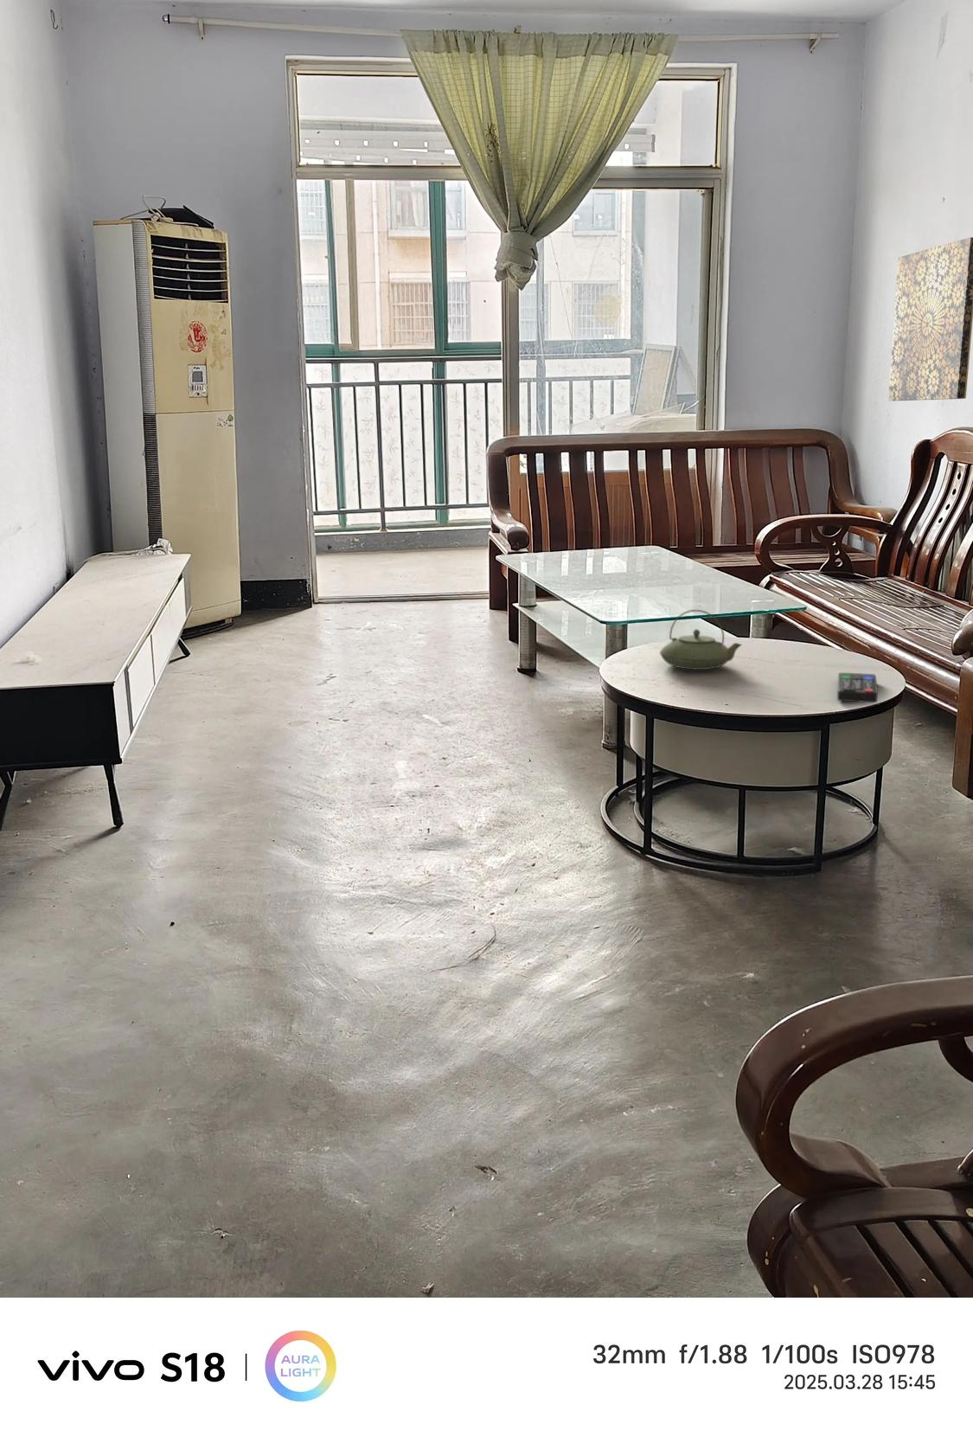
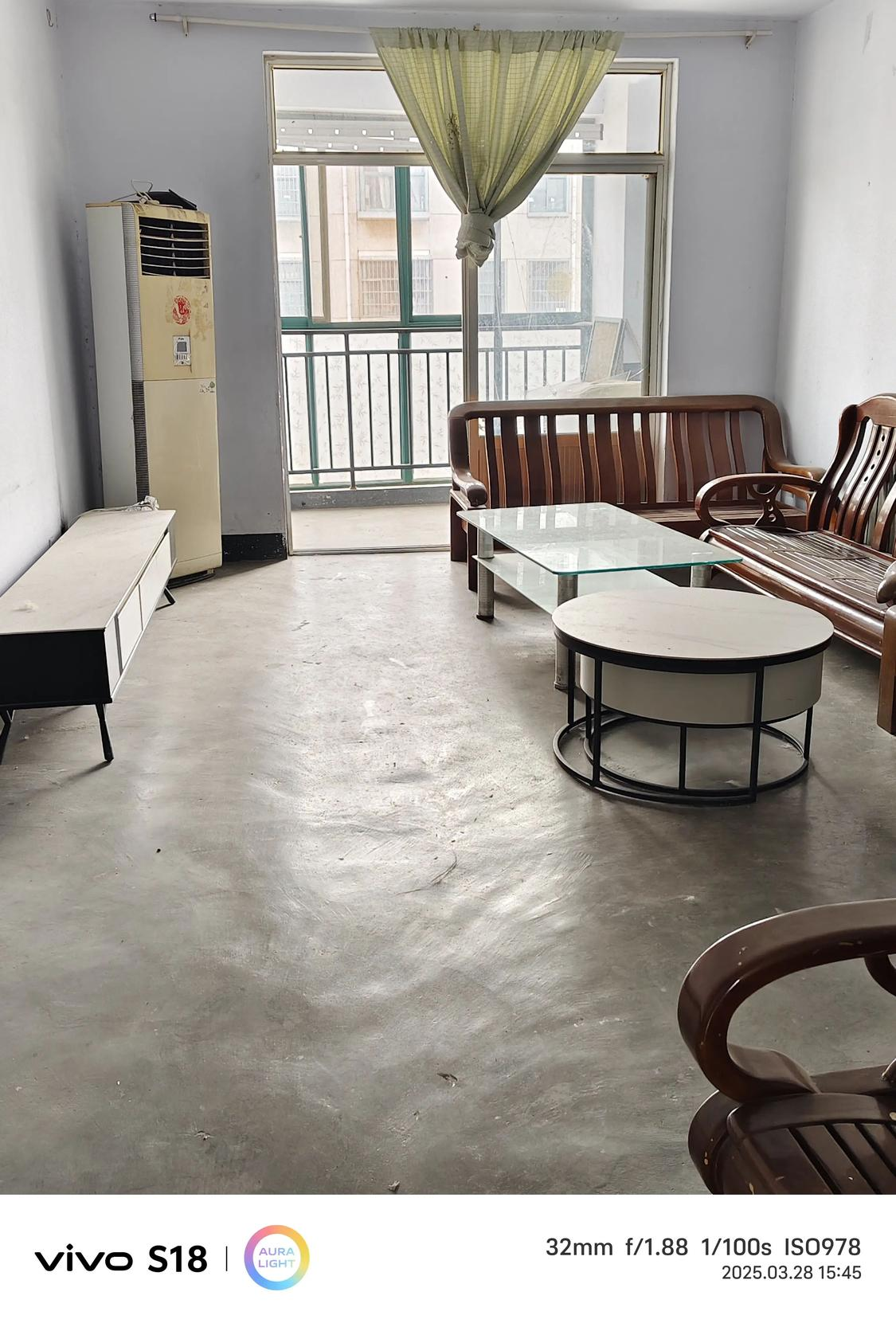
- teapot (700, 639)
- wall art (931, 325)
- remote control (856, 686)
